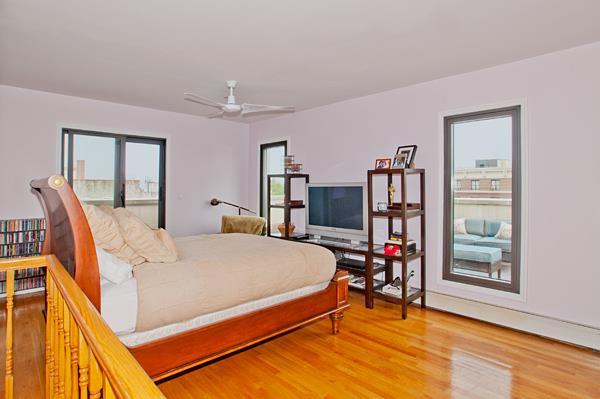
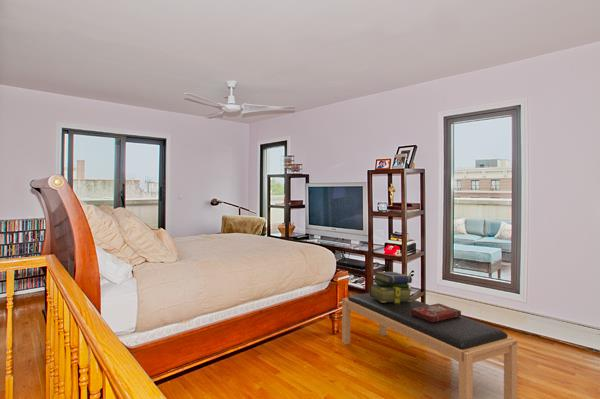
+ bench (414, 338)
+ decorative box (436, 311)
+ stack of books (390, 285)
